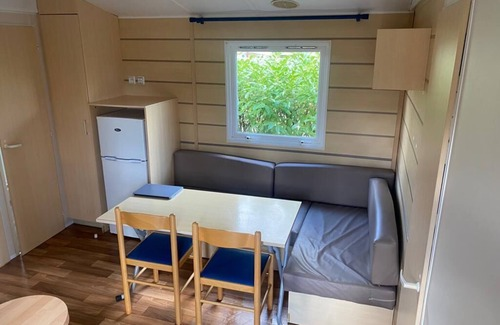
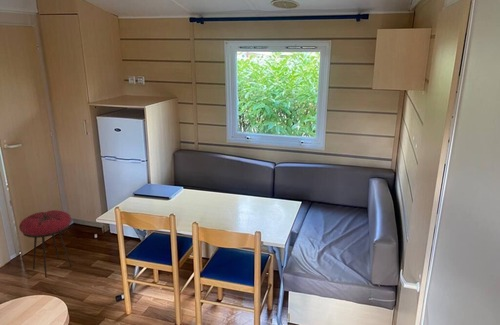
+ stool (44, 242)
